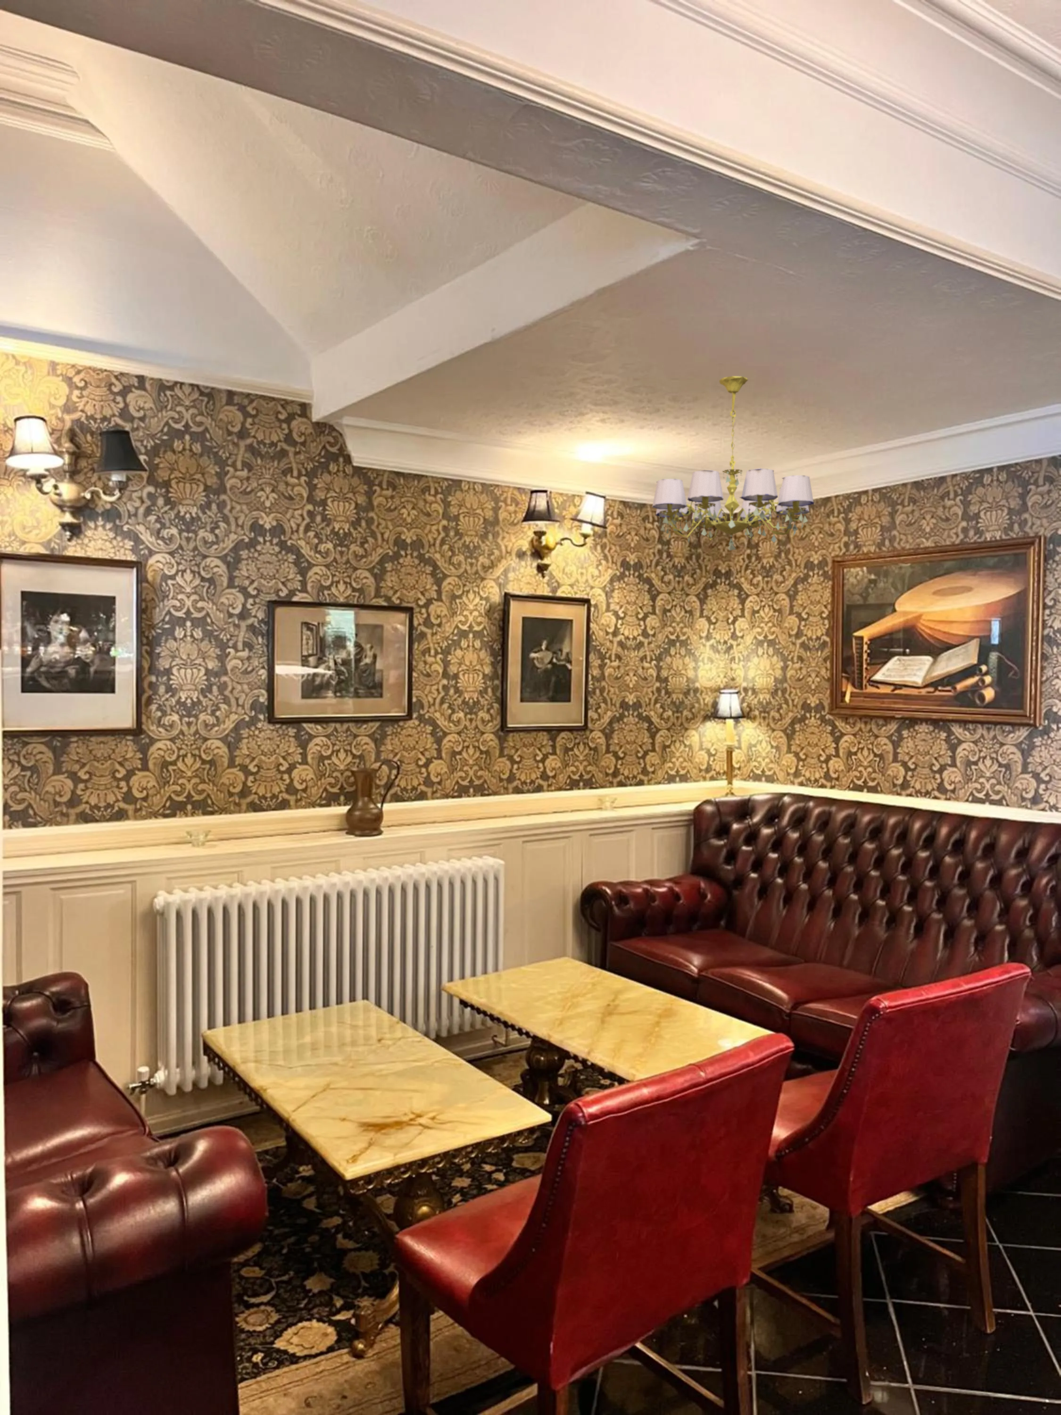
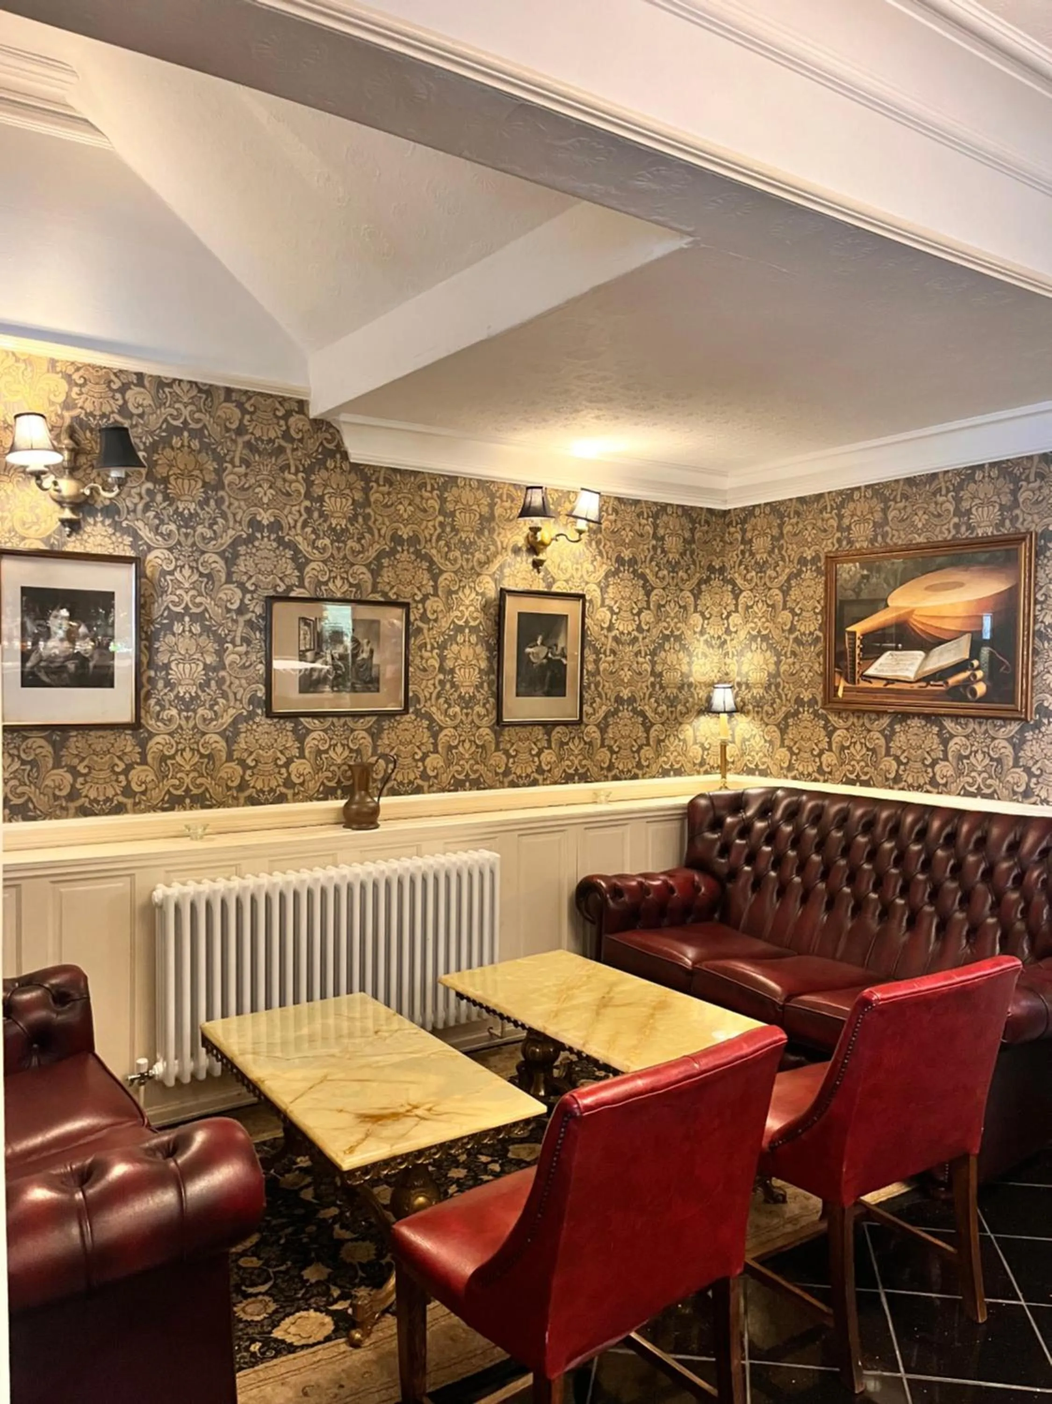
- chandelier (732, 466)
